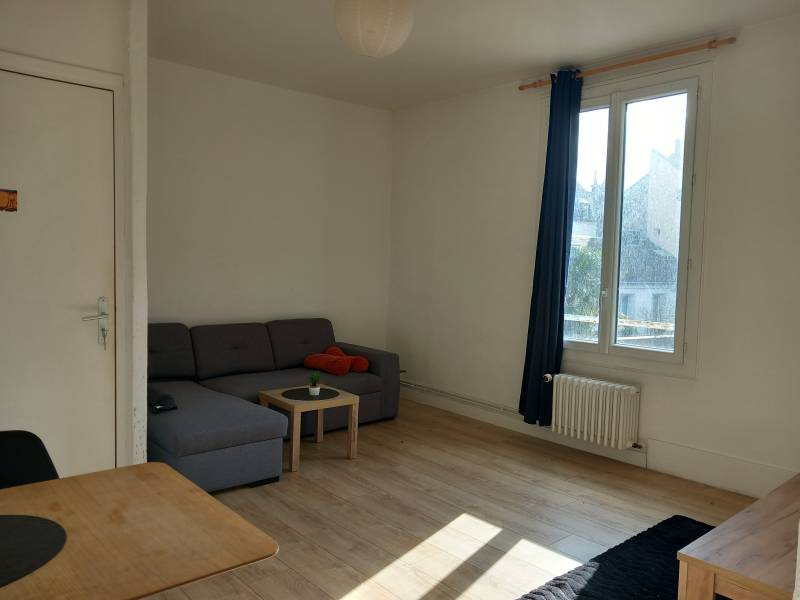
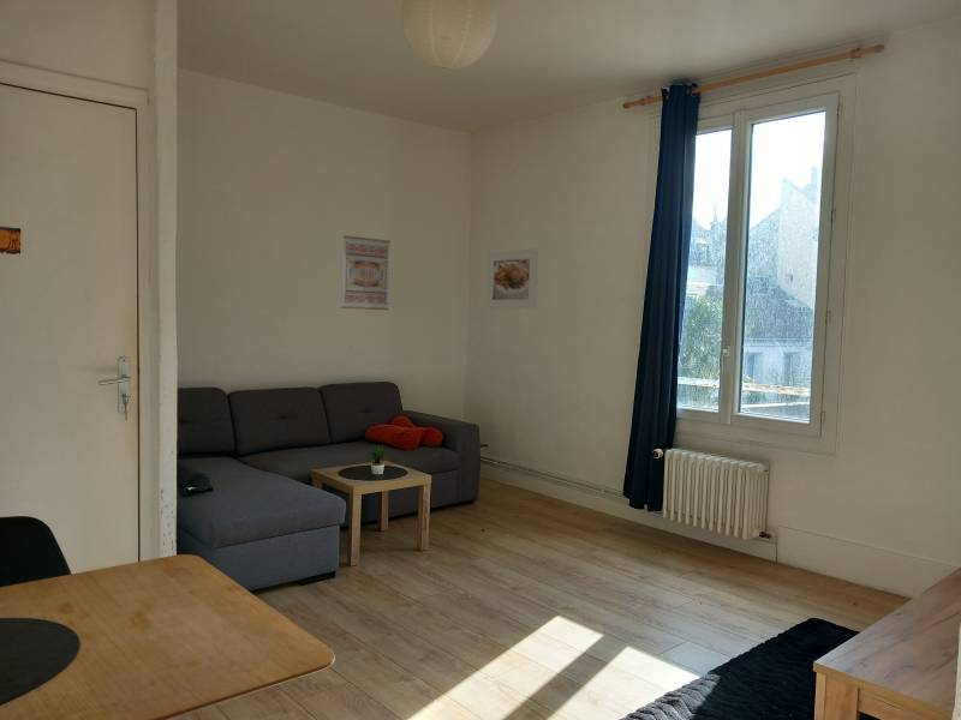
+ wall art (366, 274)
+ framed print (511, 280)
